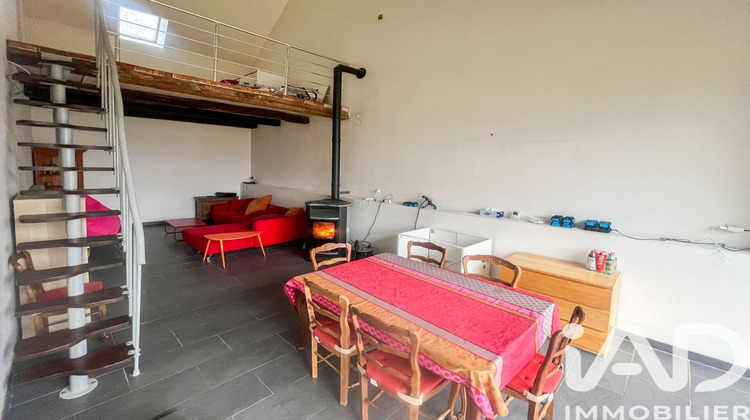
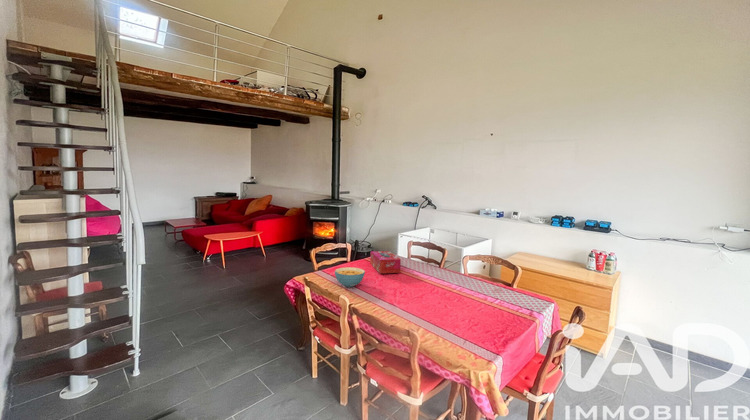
+ tissue box (384, 261)
+ cereal bowl (349, 278)
